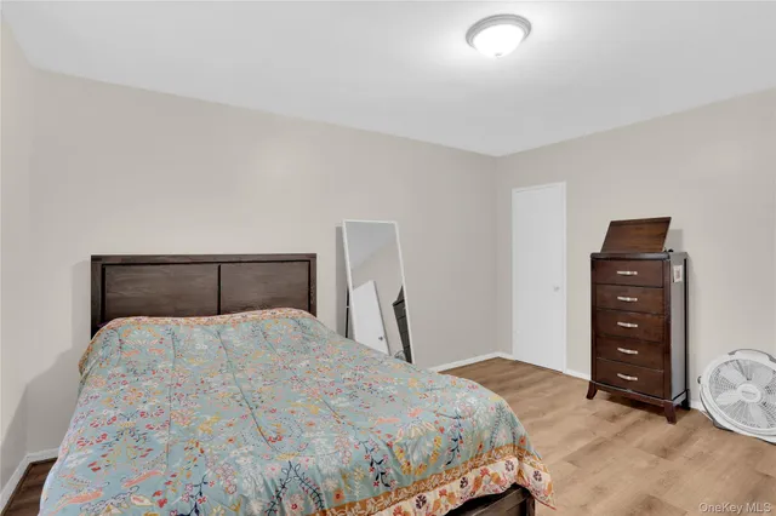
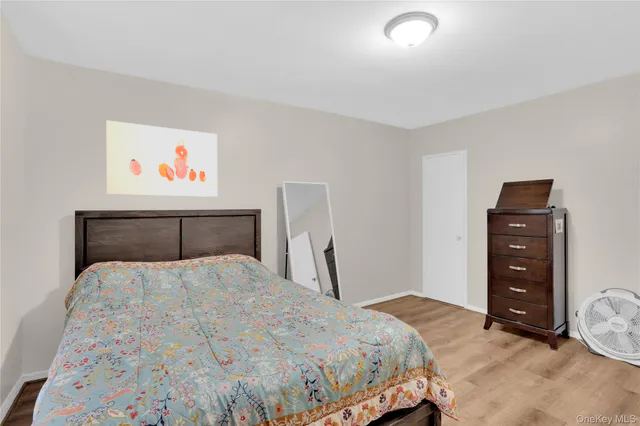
+ wall art (166, 161)
